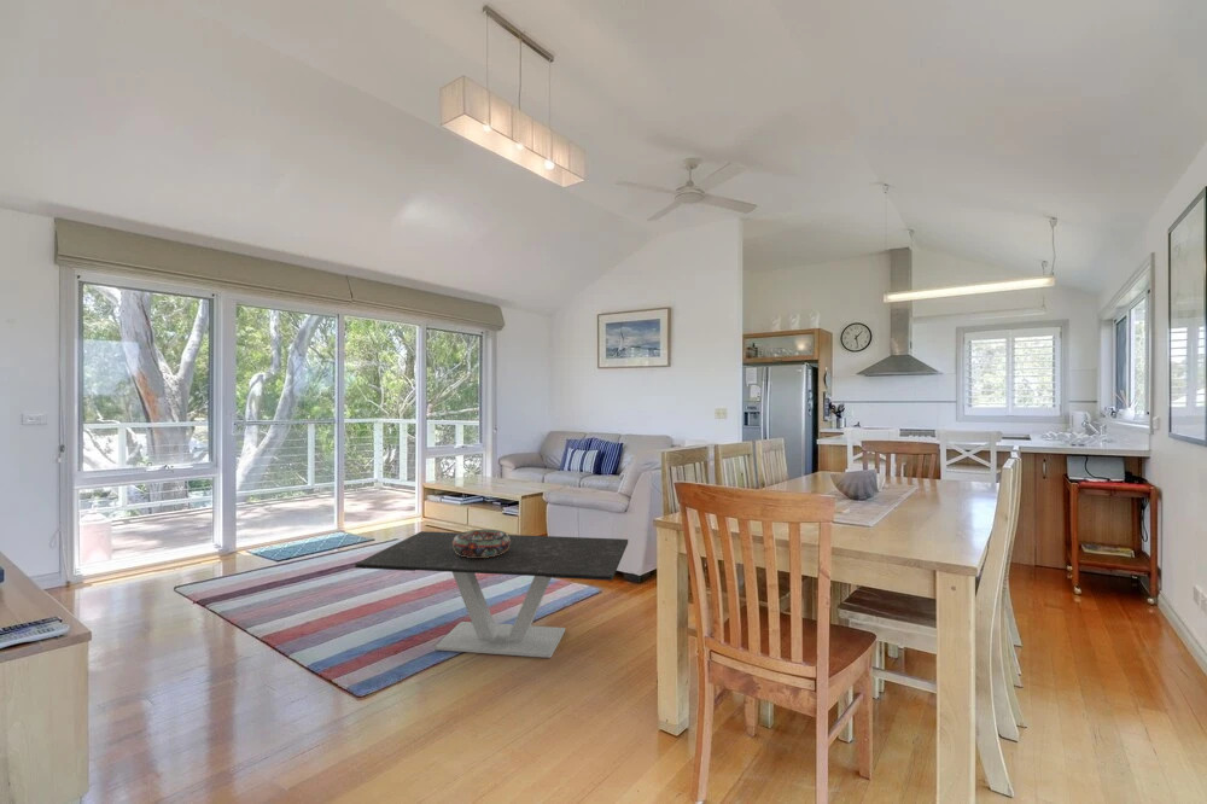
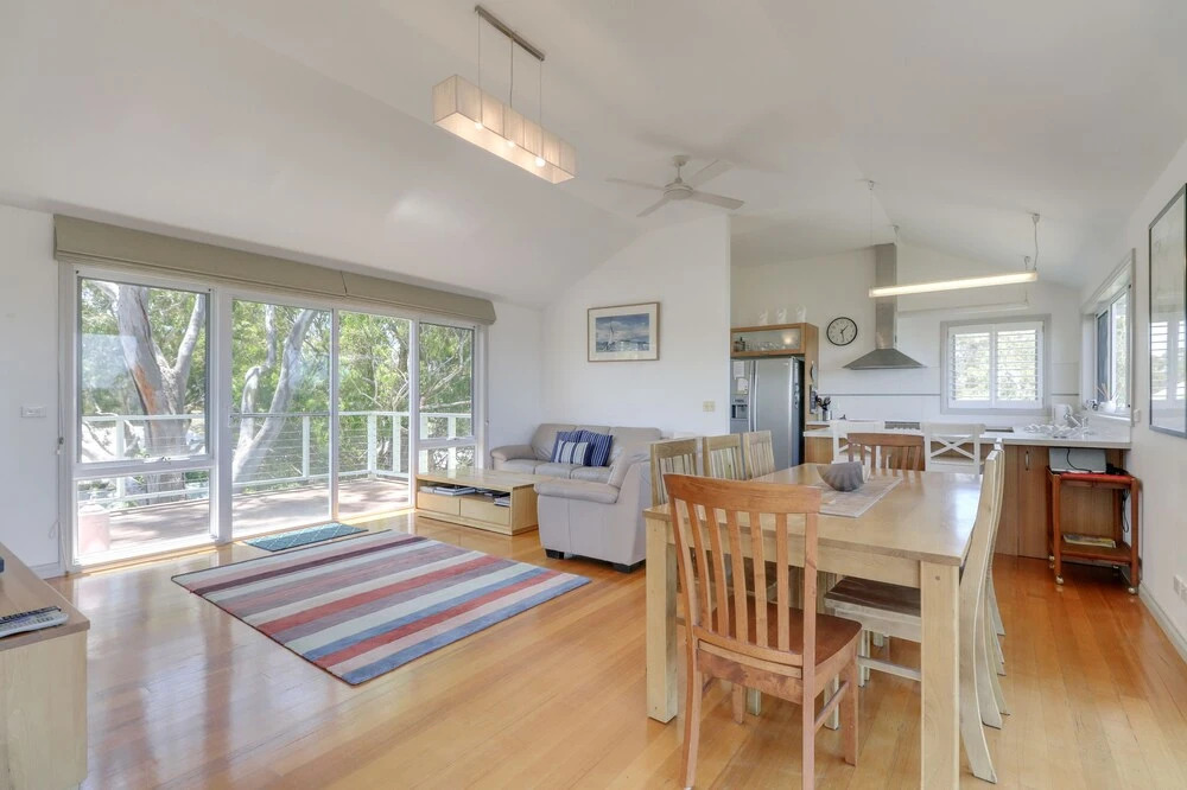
- coffee table (485, 601)
- decorative bowl (482, 543)
